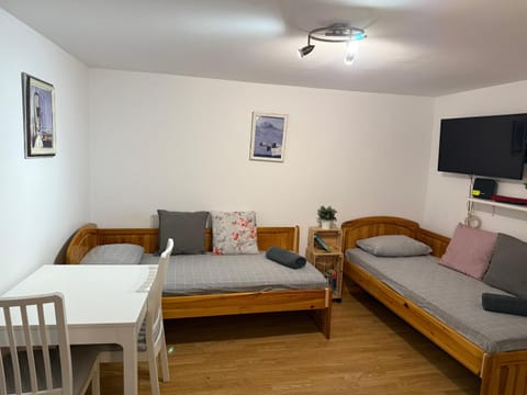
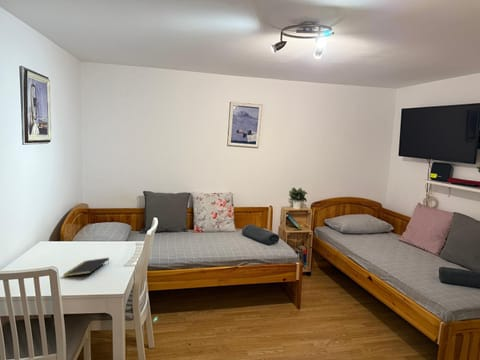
+ notepad (87, 266)
